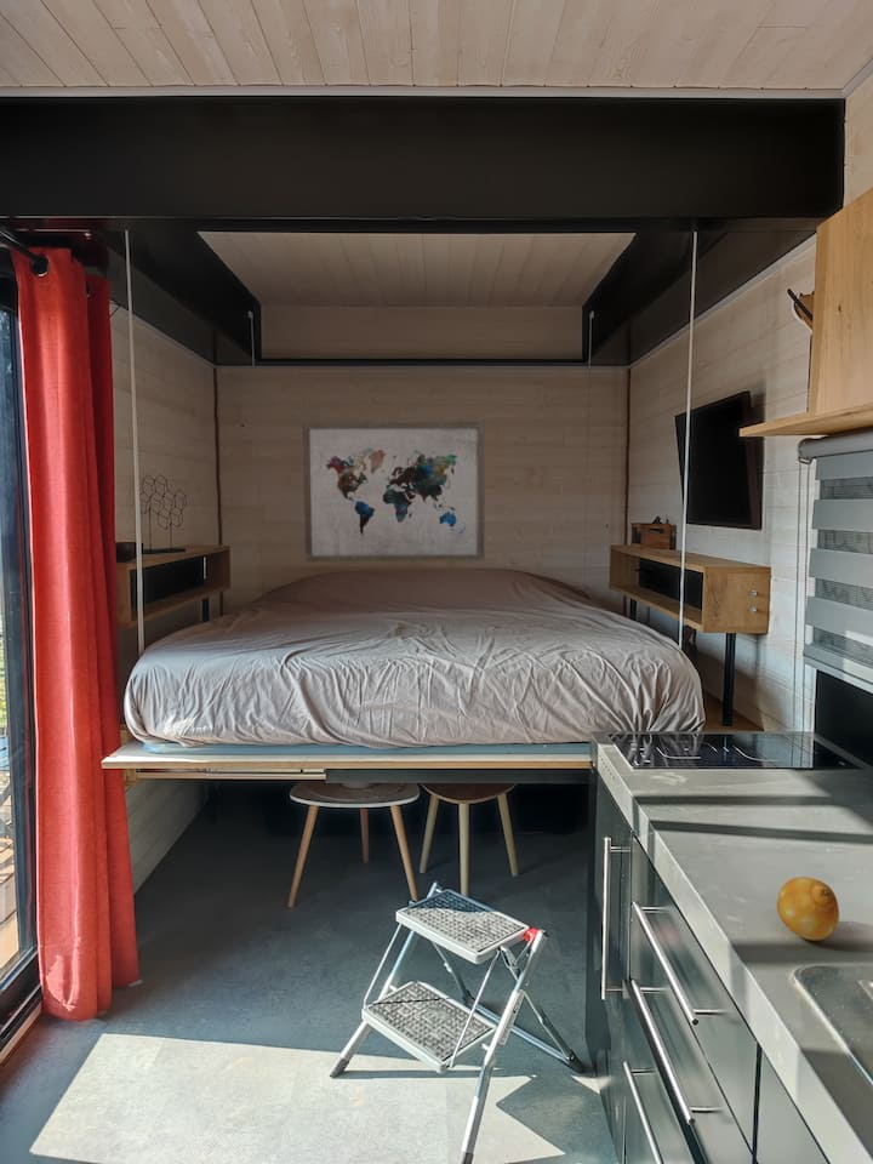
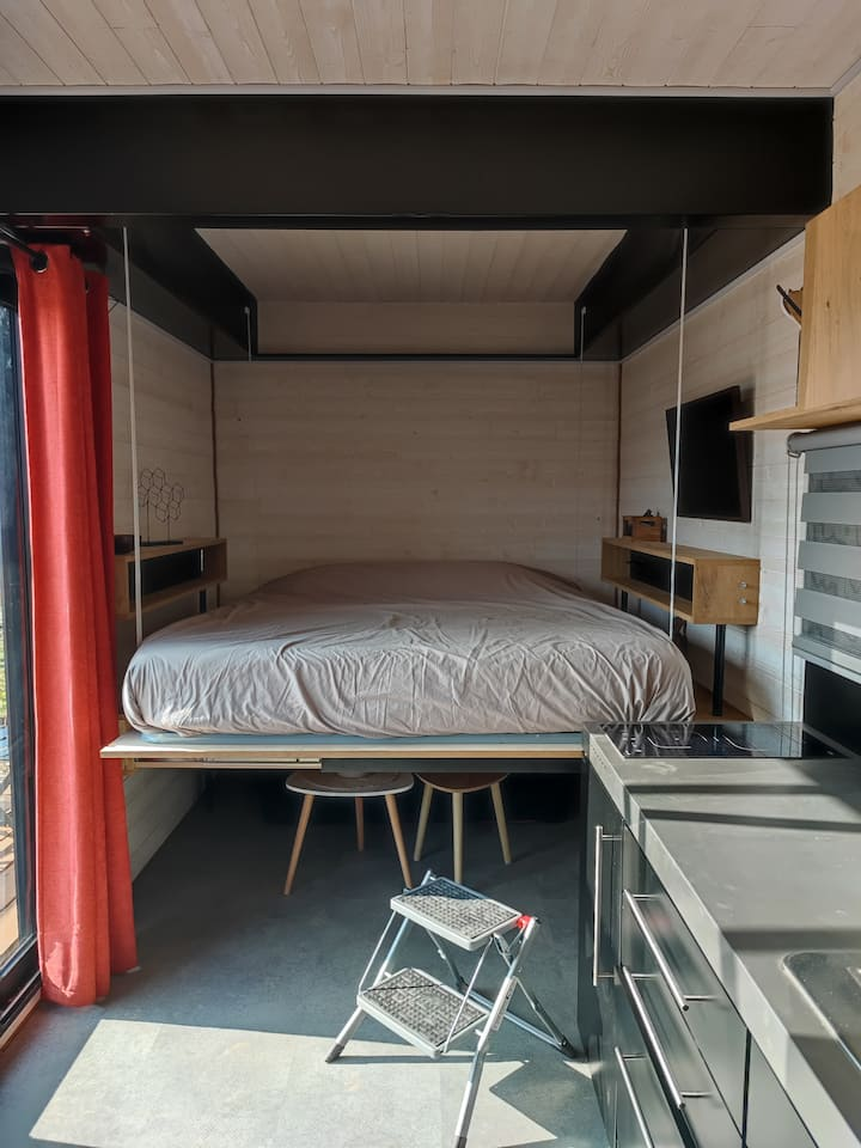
- fruit (808, 907)
- wall art (394, 492)
